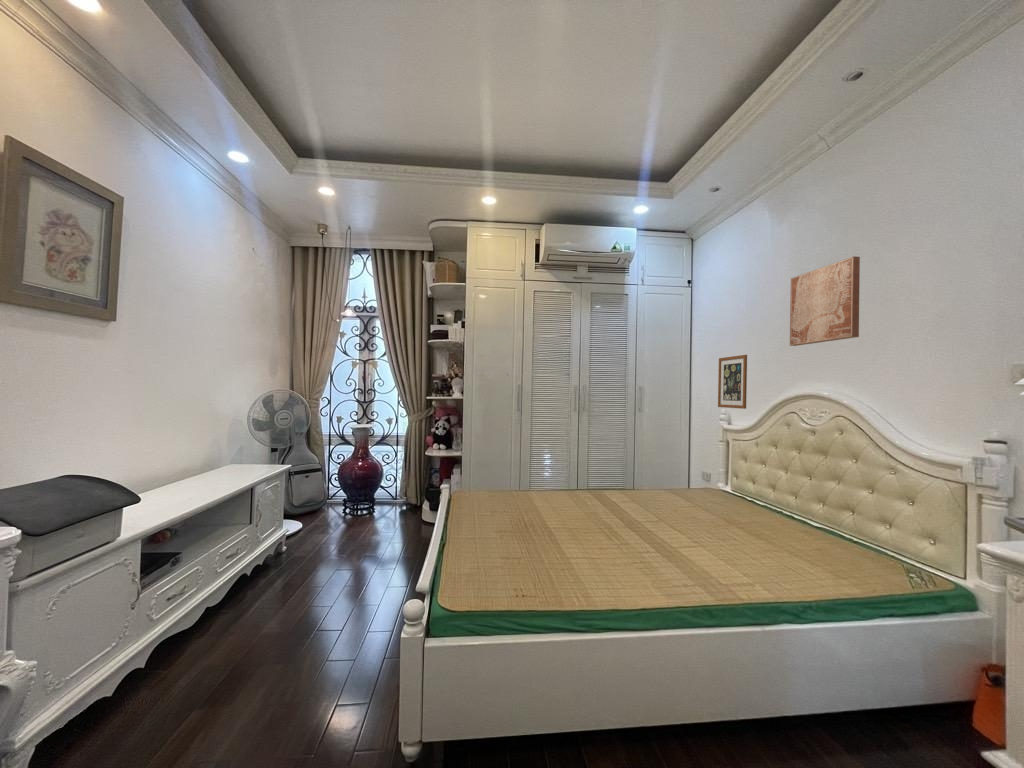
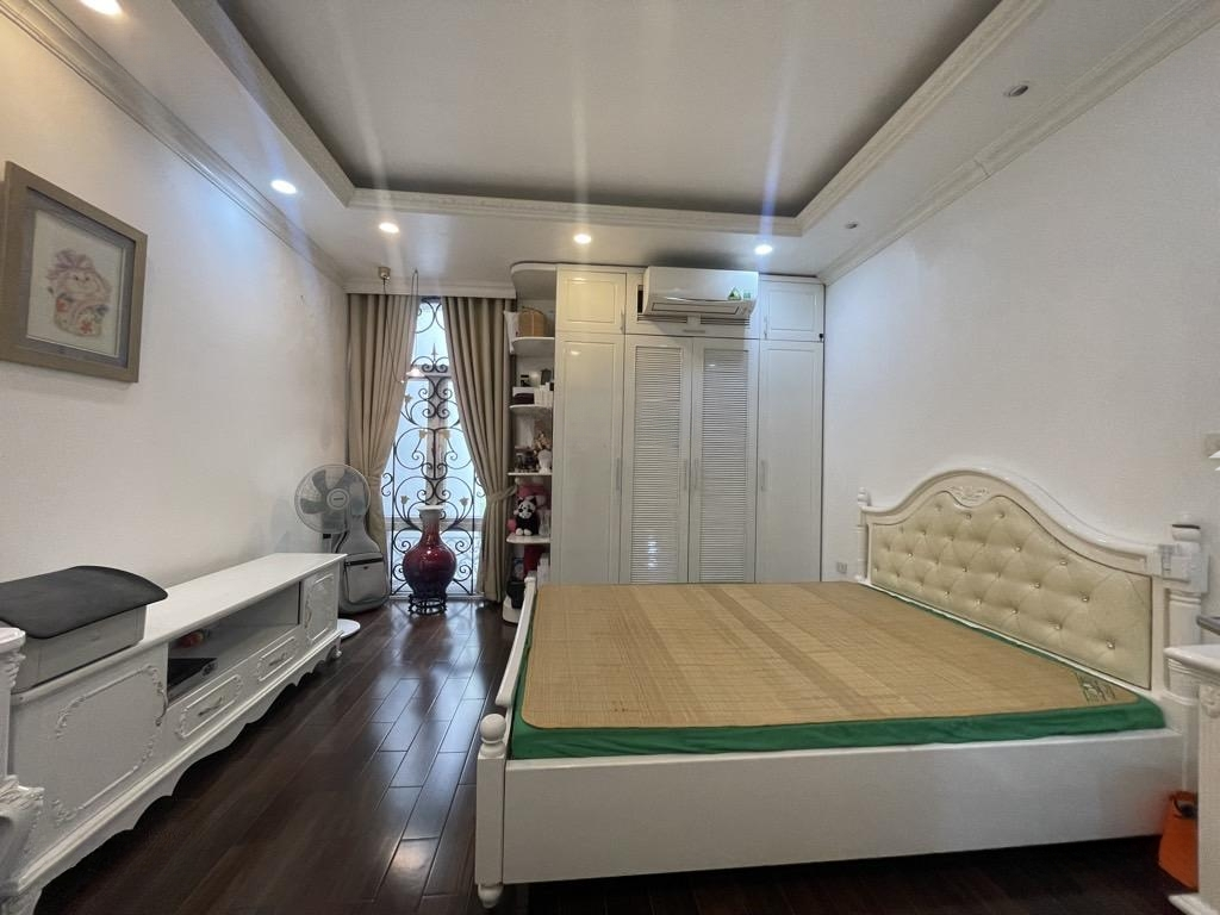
- wall art (731, 382)
- wall art (821, 305)
